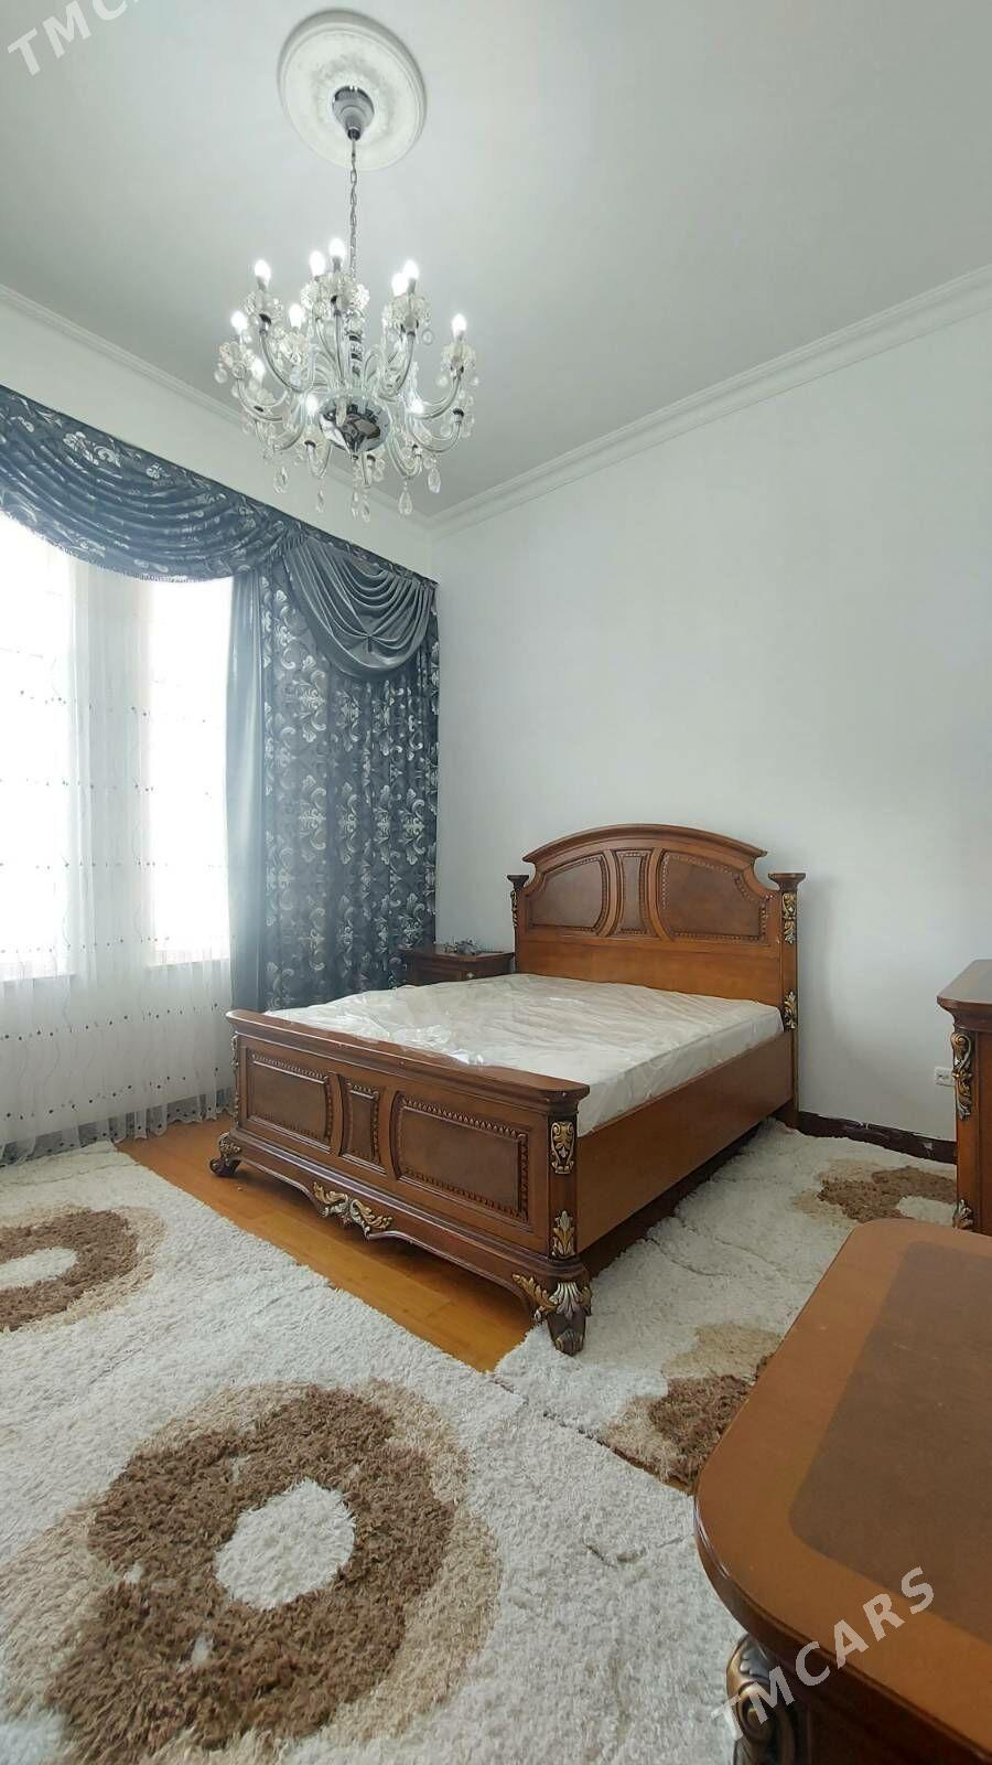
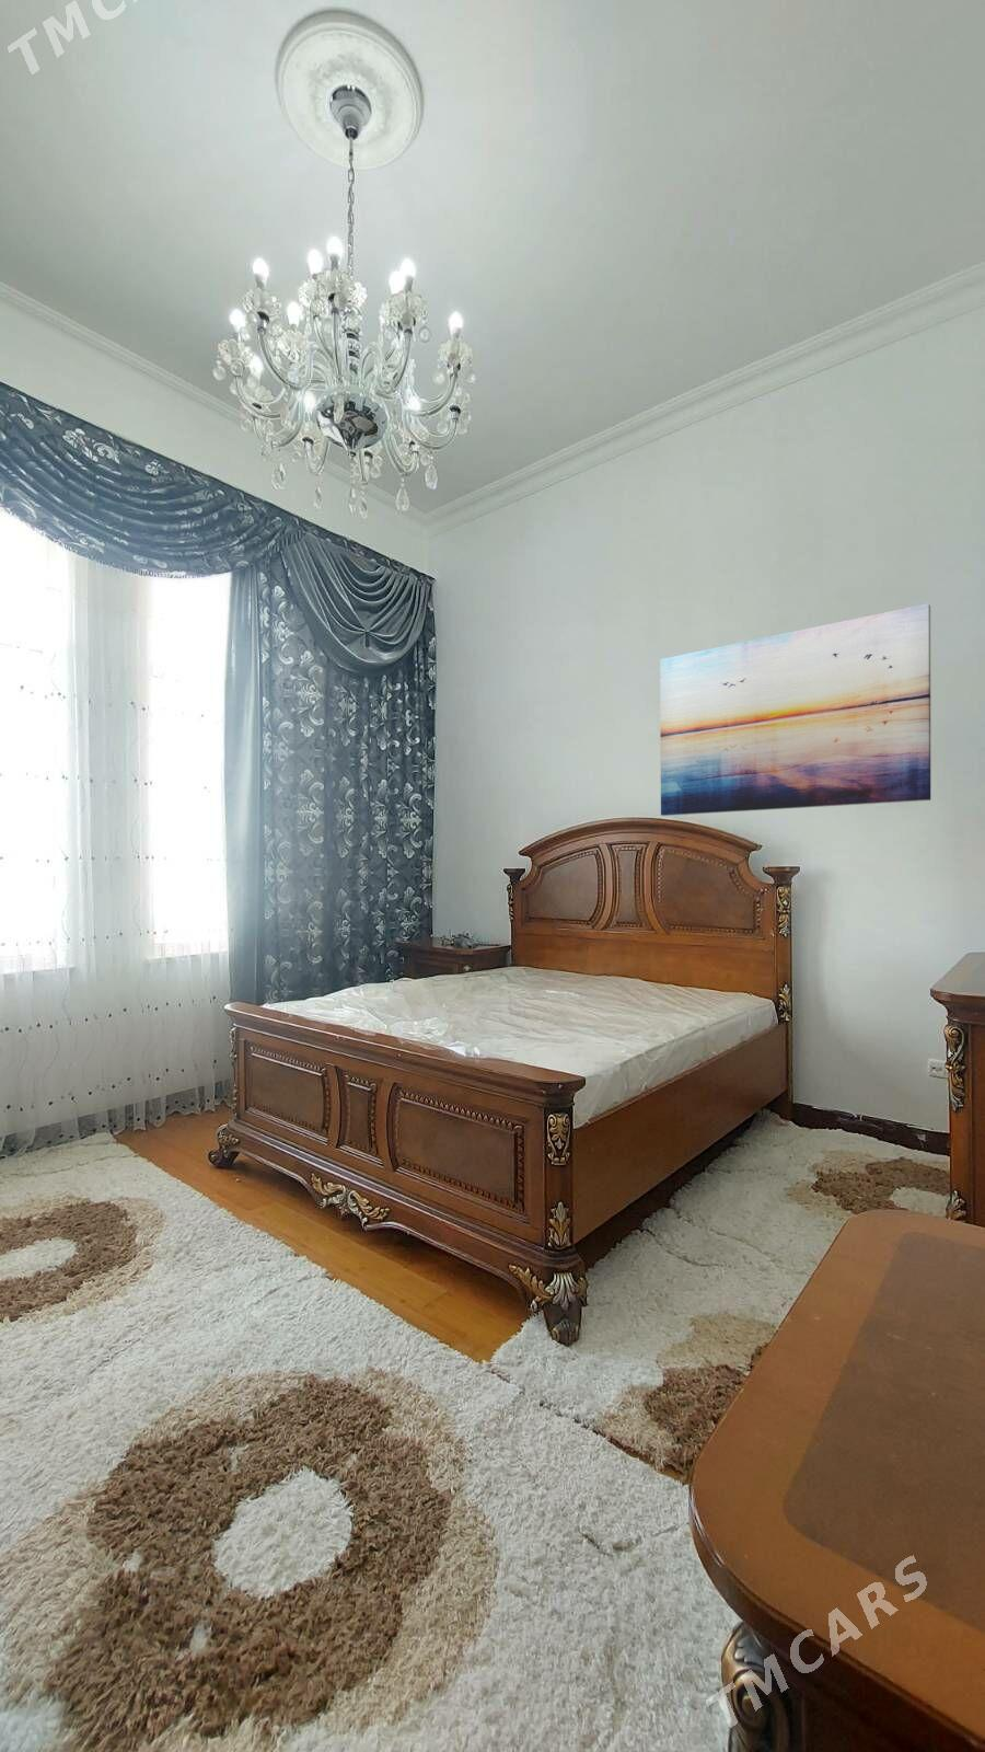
+ wall art (781, 722)
